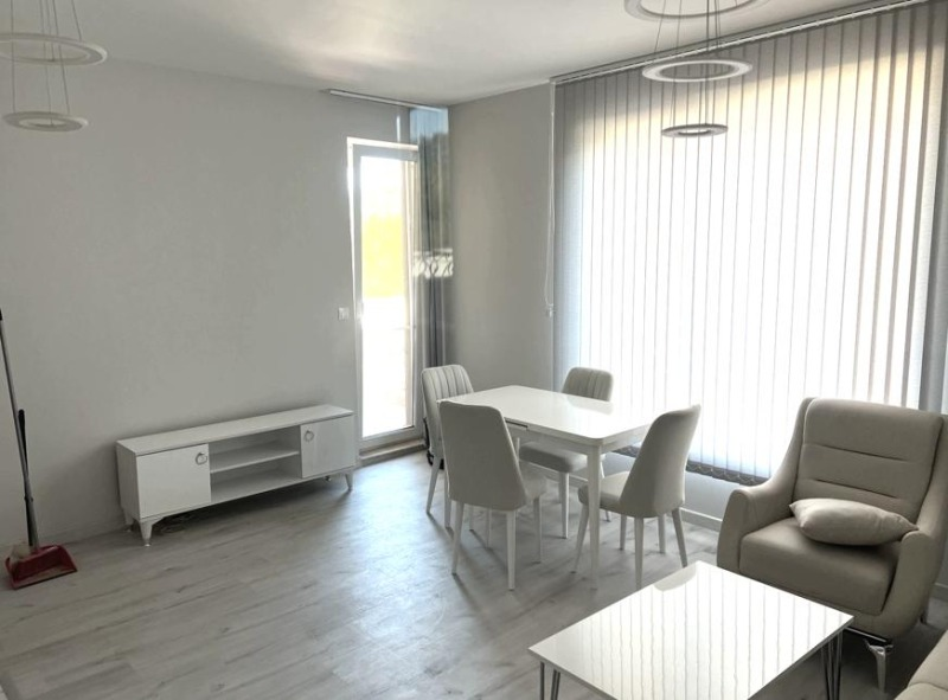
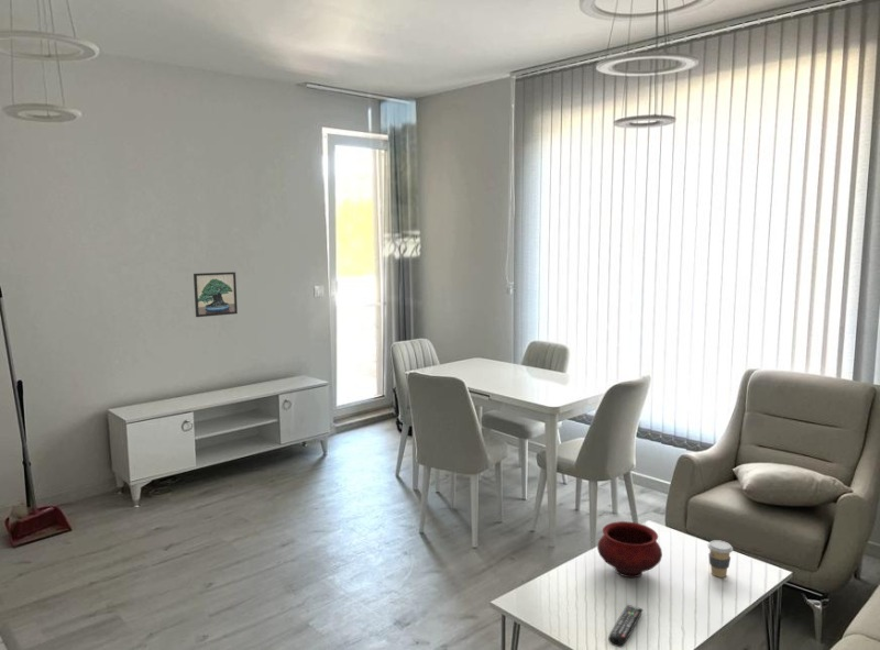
+ coffee cup (719, 559)
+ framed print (216, 294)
+ remote control (626, 624)
+ bowl (629, 552)
